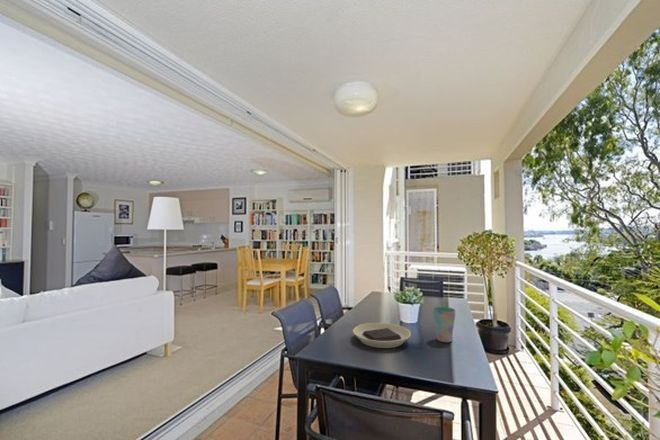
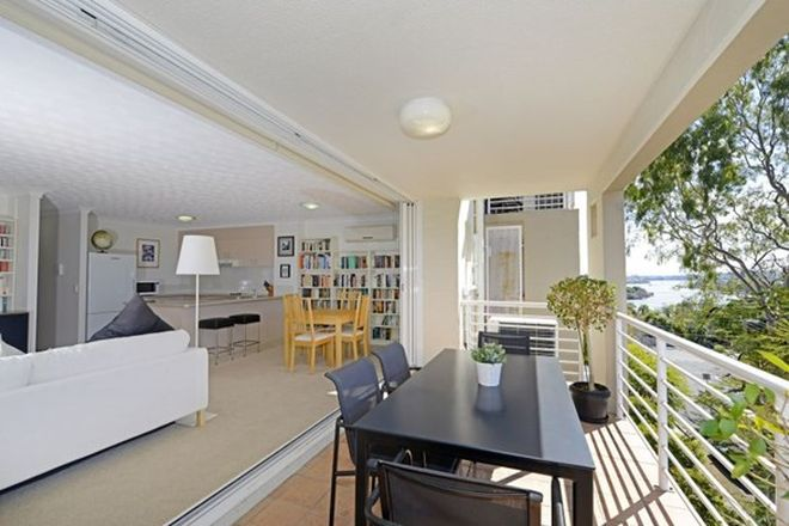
- plate (381, 335)
- cup (444, 324)
